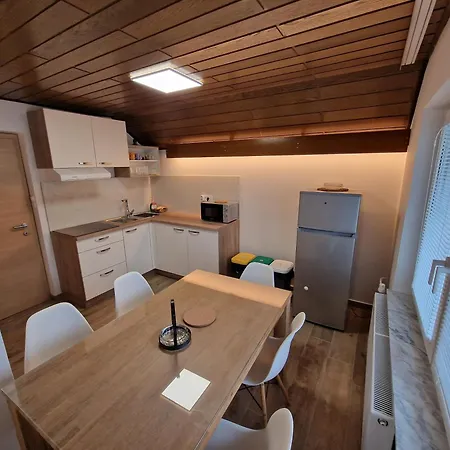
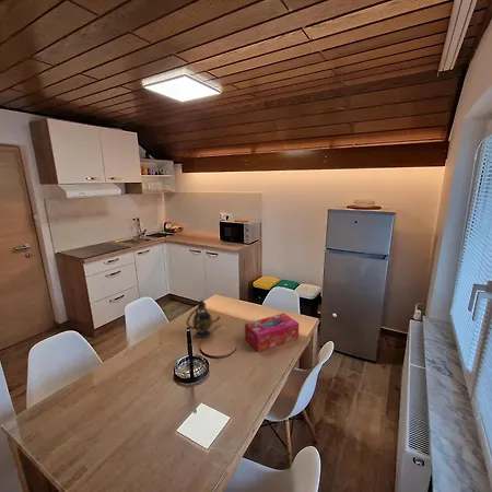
+ tissue box (271, 330)
+ teapot (206, 315)
